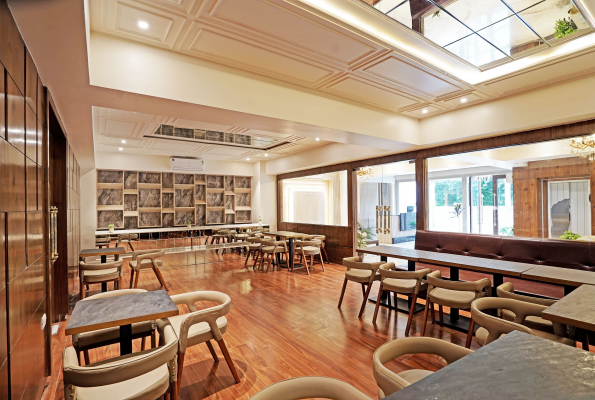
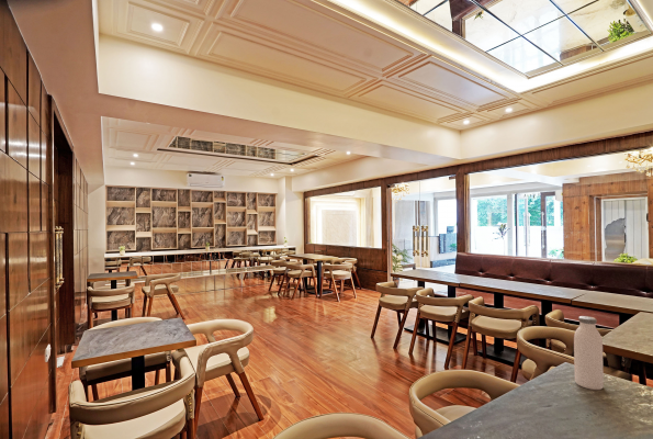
+ water bottle (587, 350)
